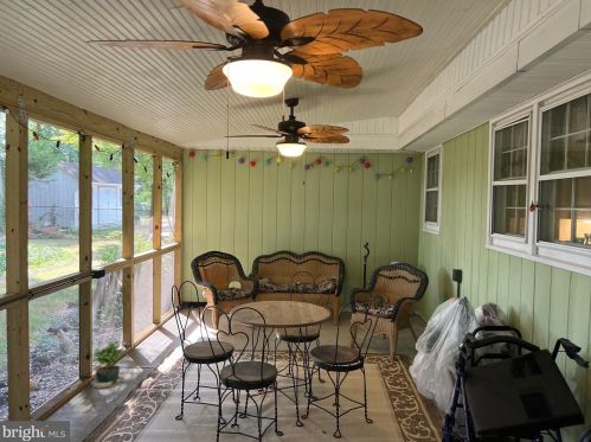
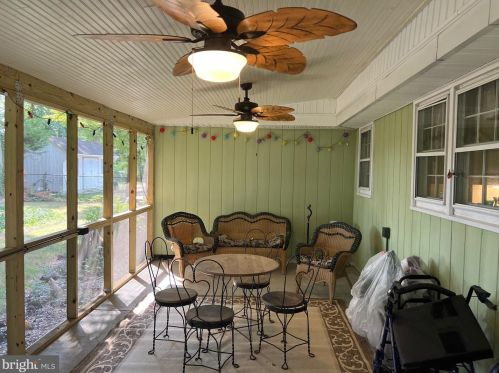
- potted plant (109, 363)
